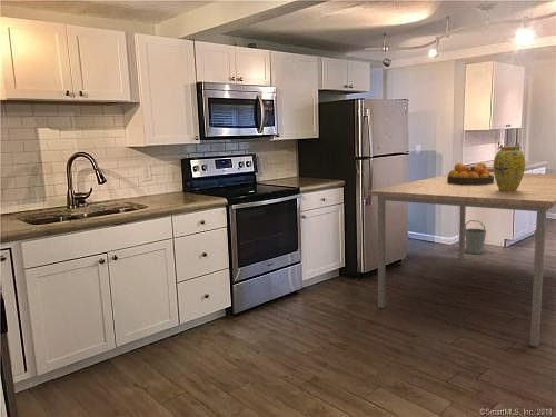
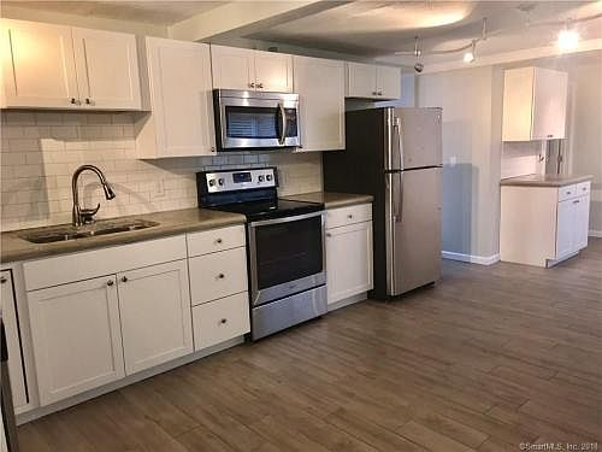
- vase (508, 168)
- bucket (475, 236)
- fruit bowl (469, 172)
- dining table (464, 238)
